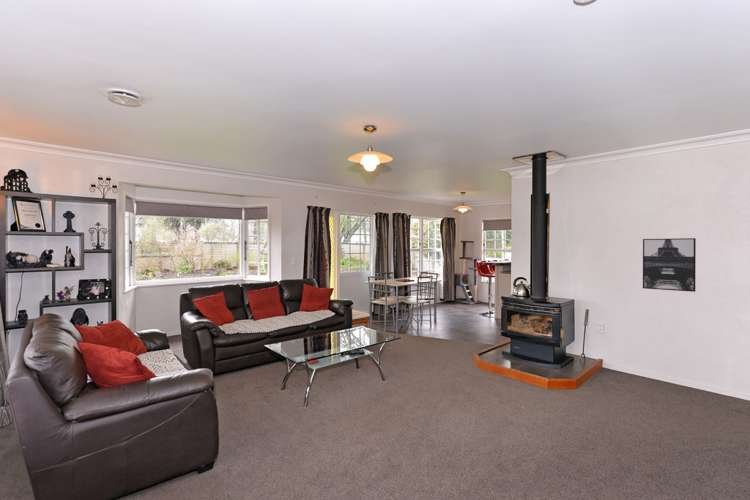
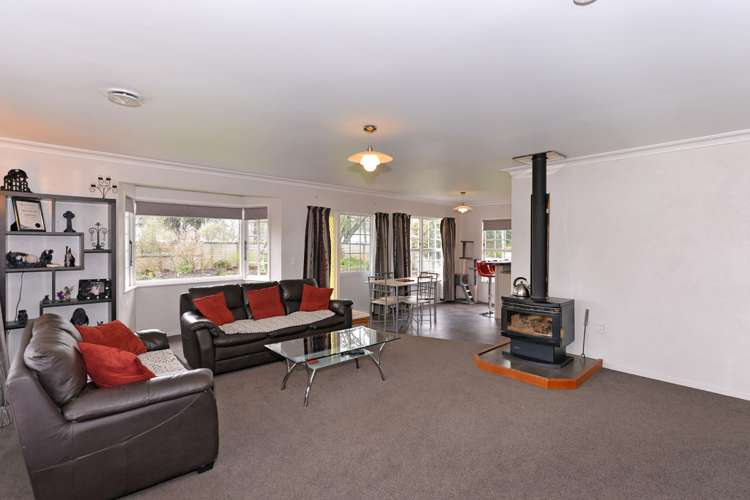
- wall art (668, 264)
